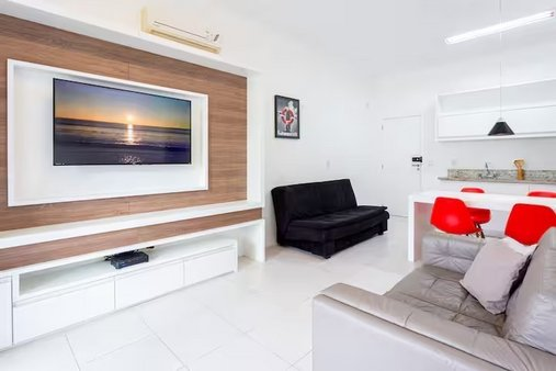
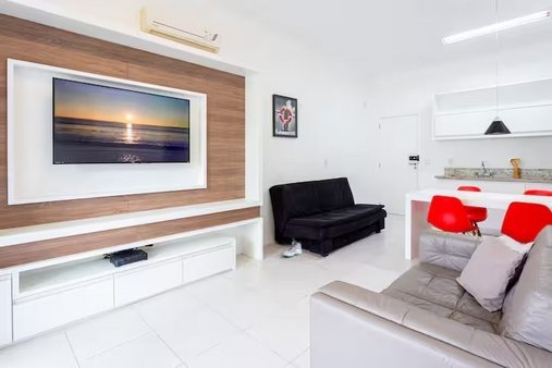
+ sneaker (292, 246)
